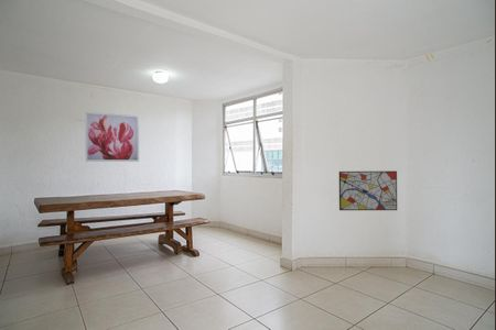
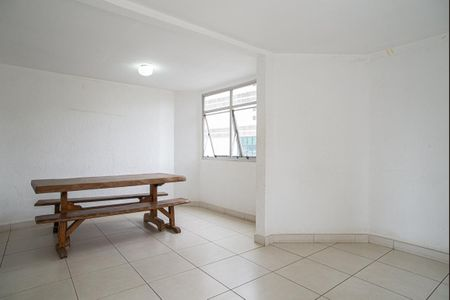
- wall art (367, 190)
- wall art (112, 138)
